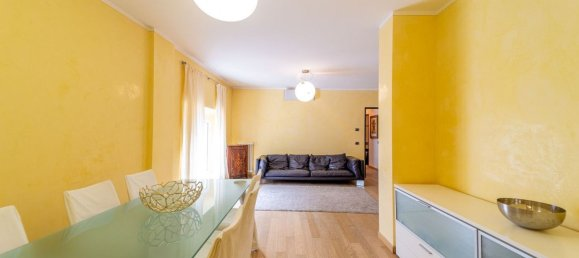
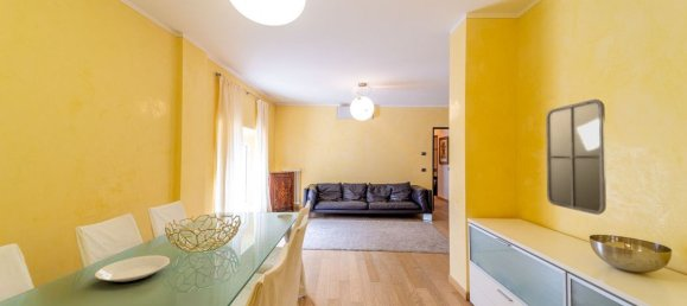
+ plate (134, 270)
+ home mirror (572, 157)
